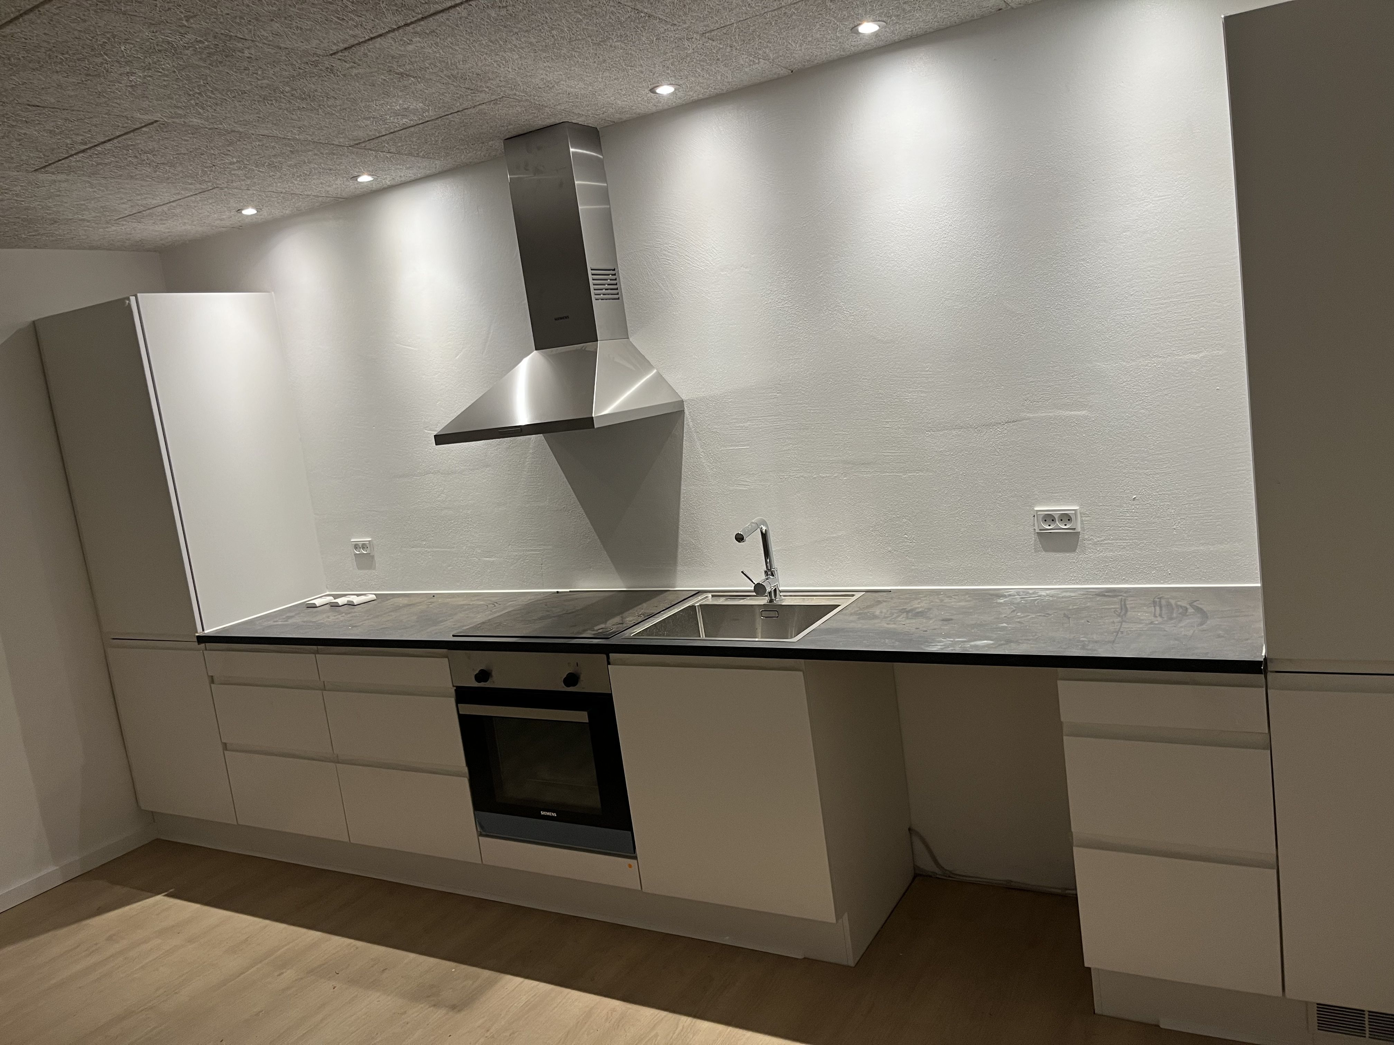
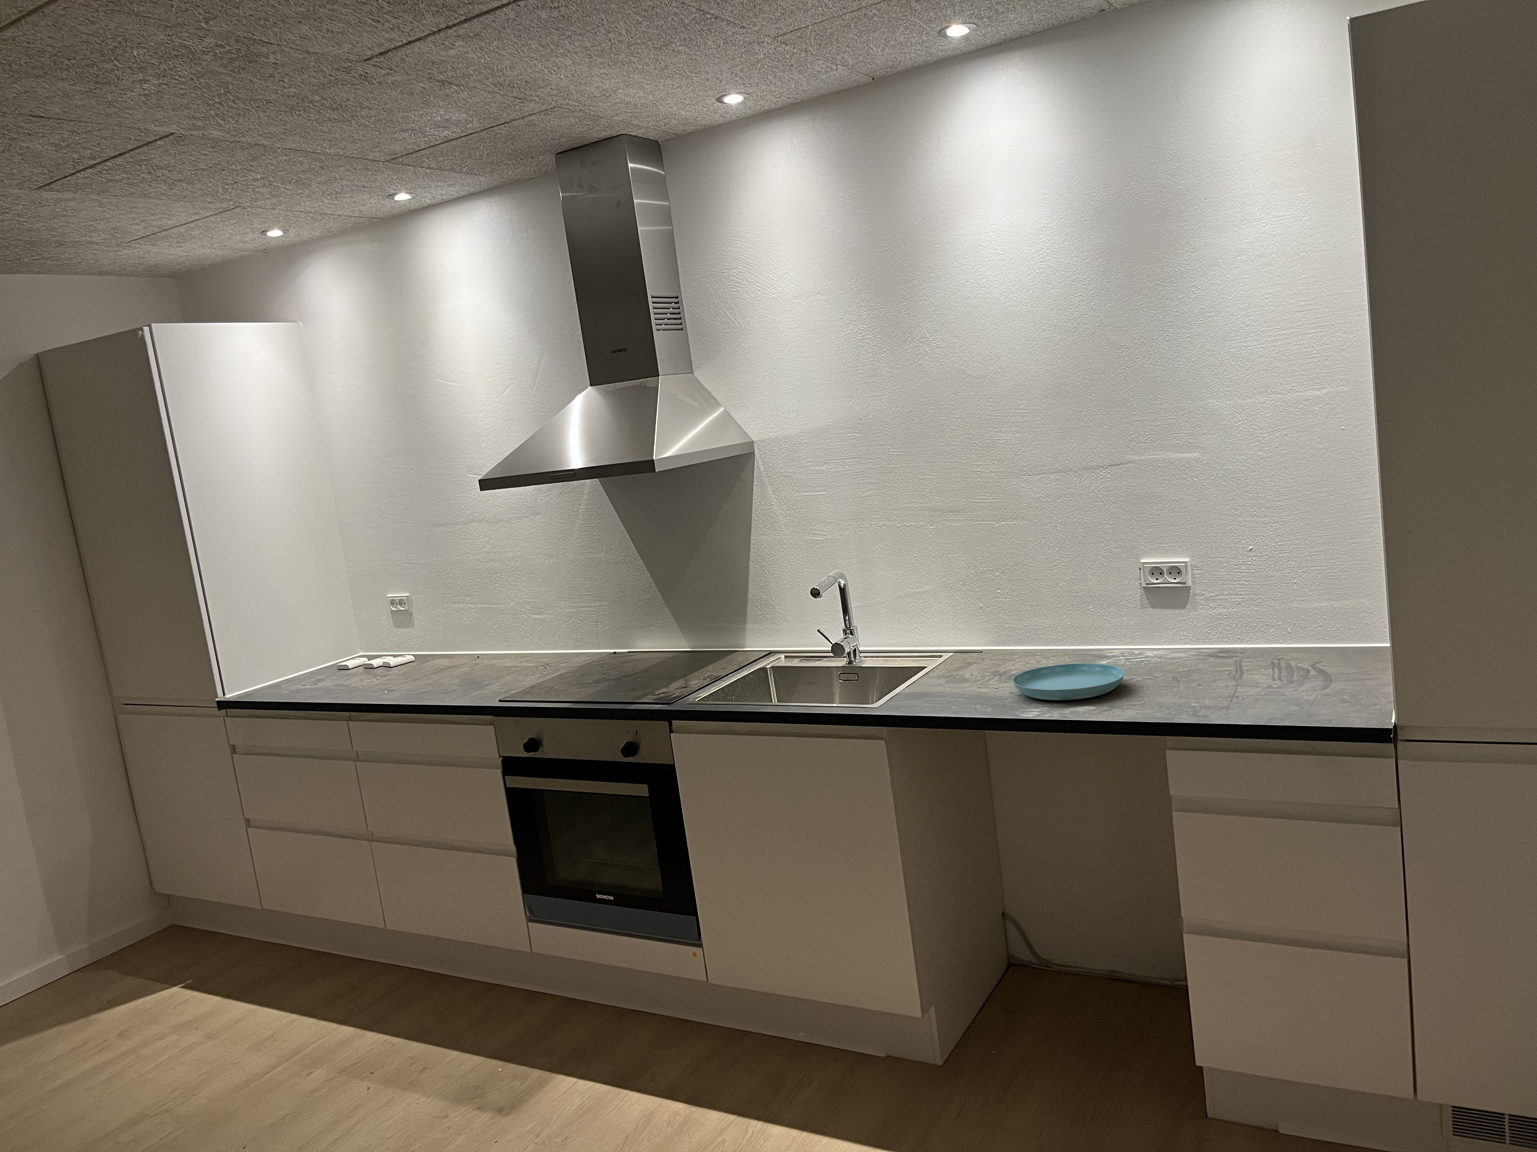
+ saucer (1069, 682)
